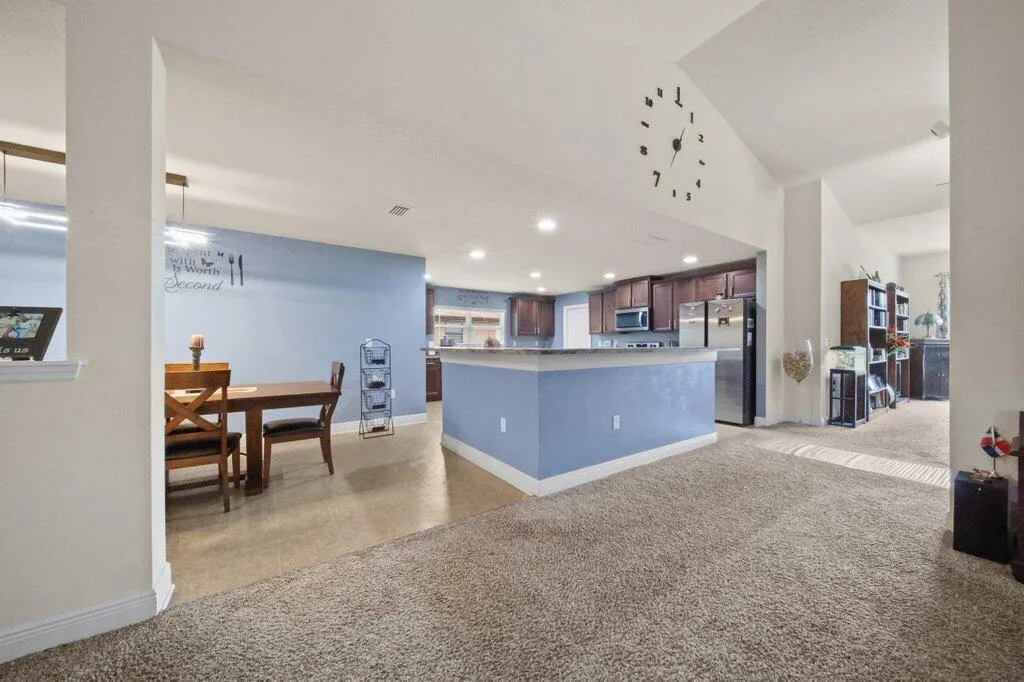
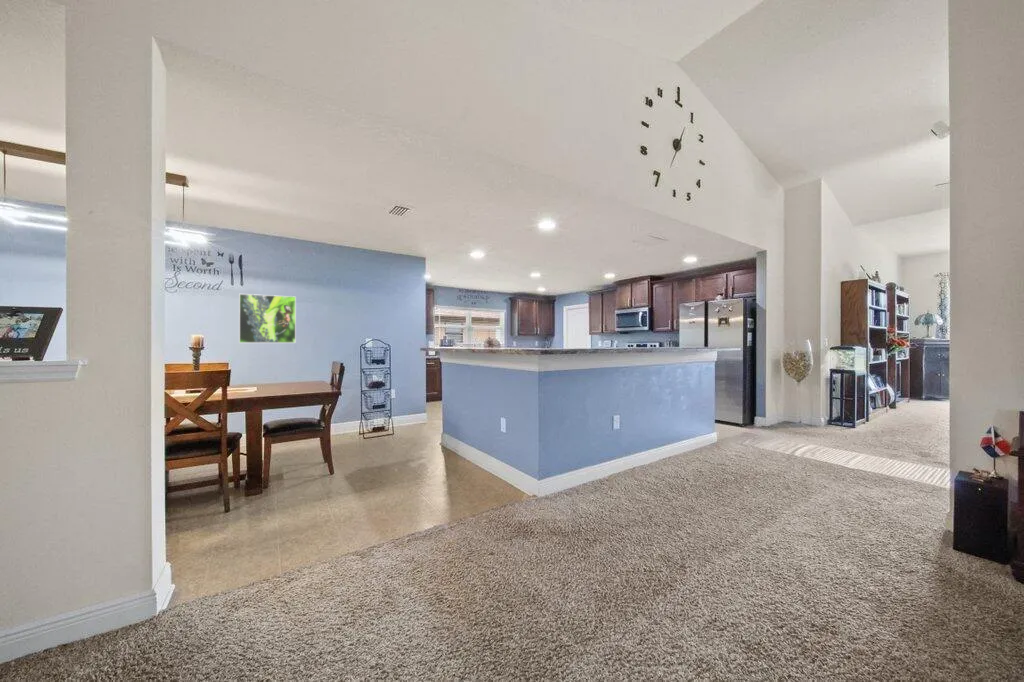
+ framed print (268, 319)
